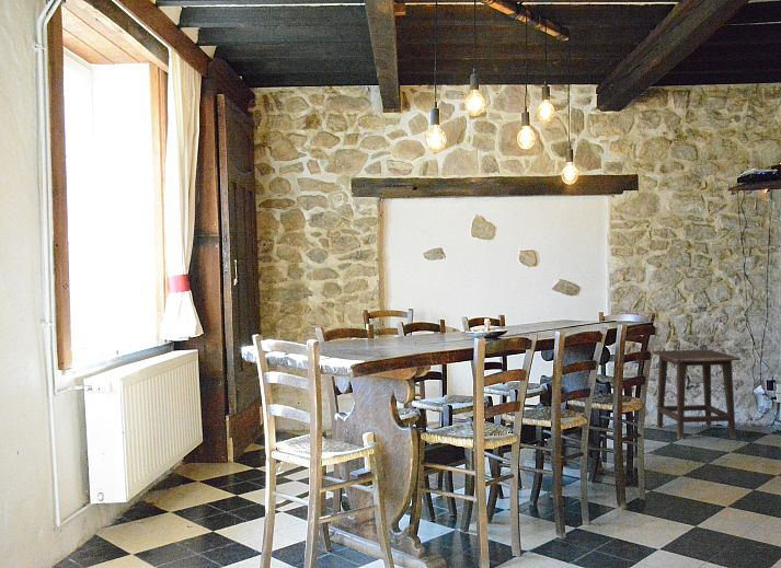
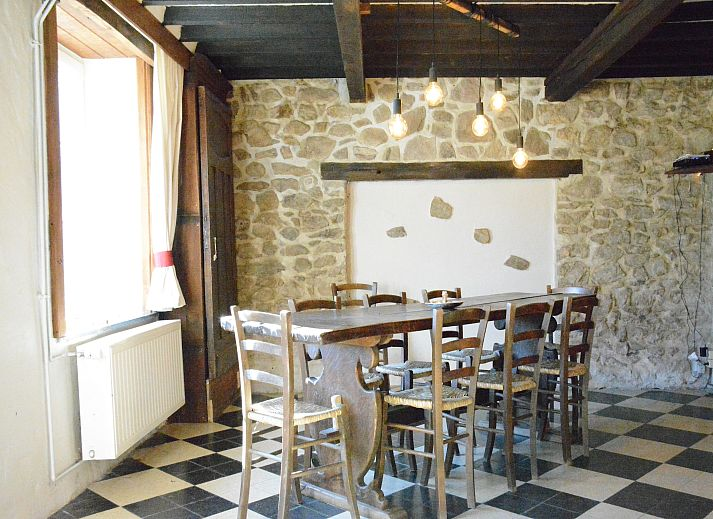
- side table (685, 390)
